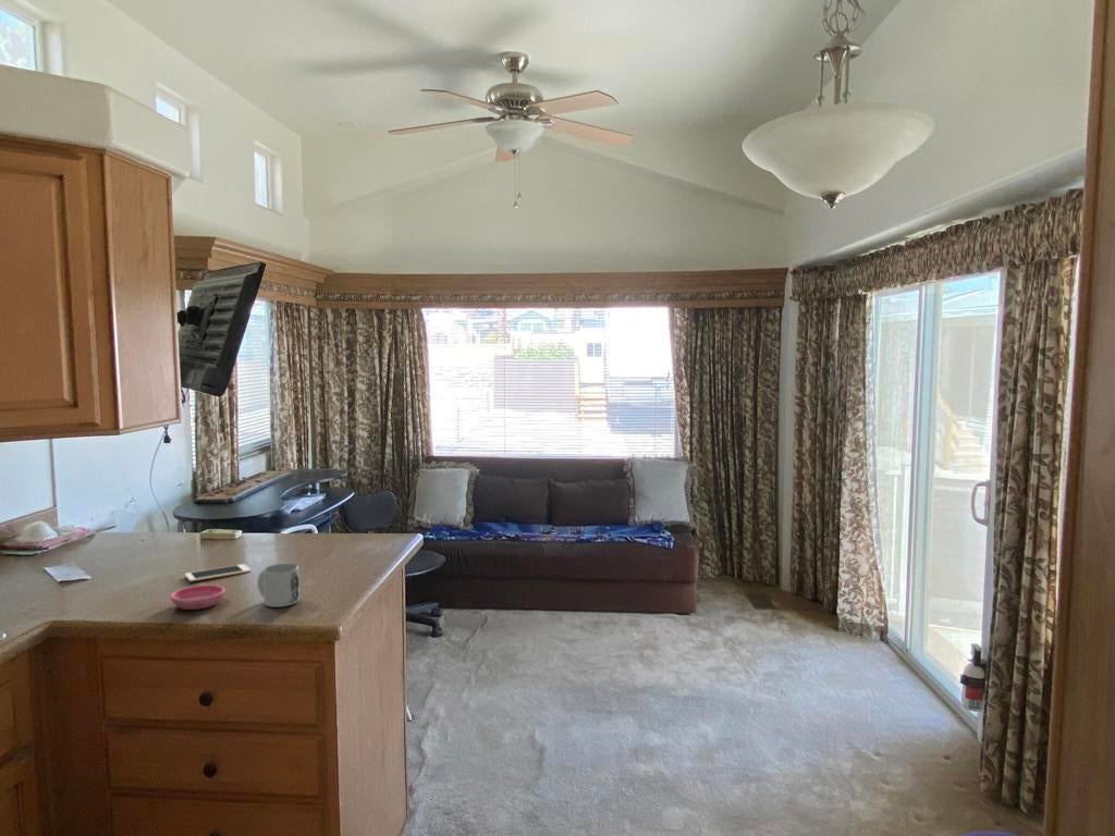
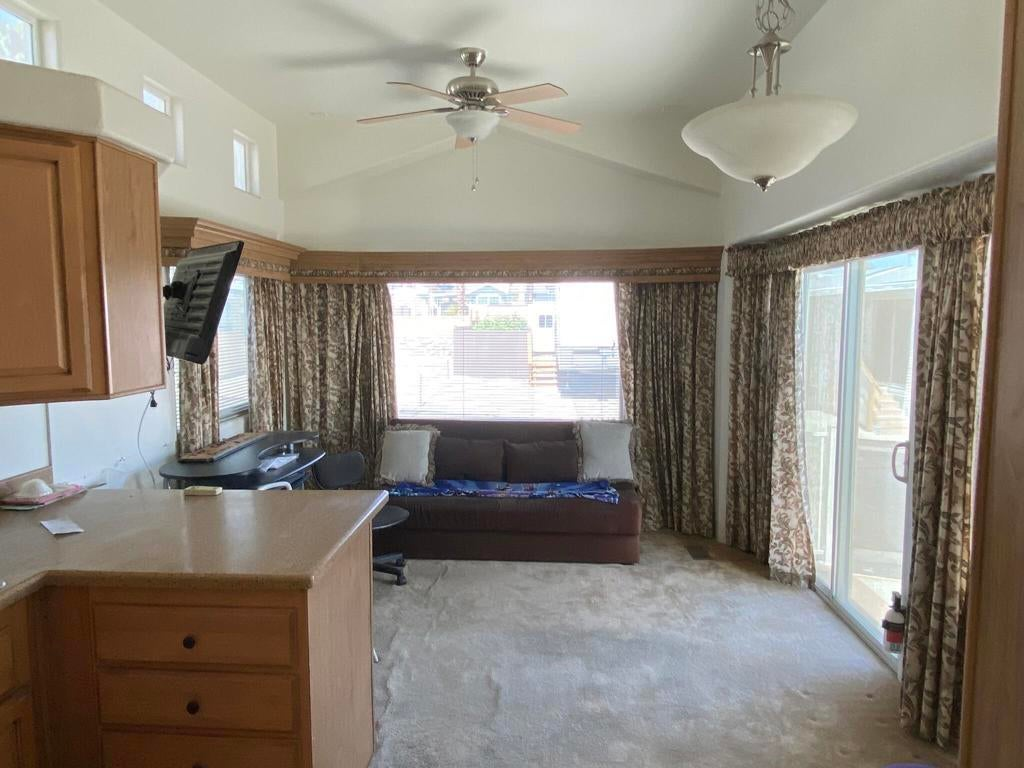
- cell phone (218, 573)
- mug (277, 585)
- saucer (198, 598)
